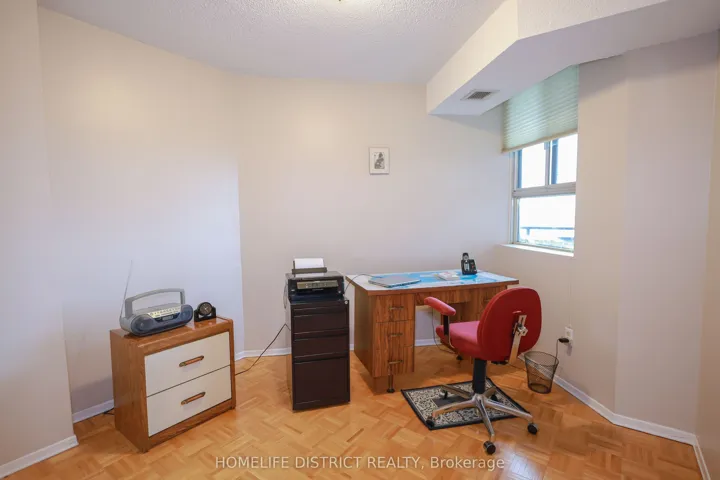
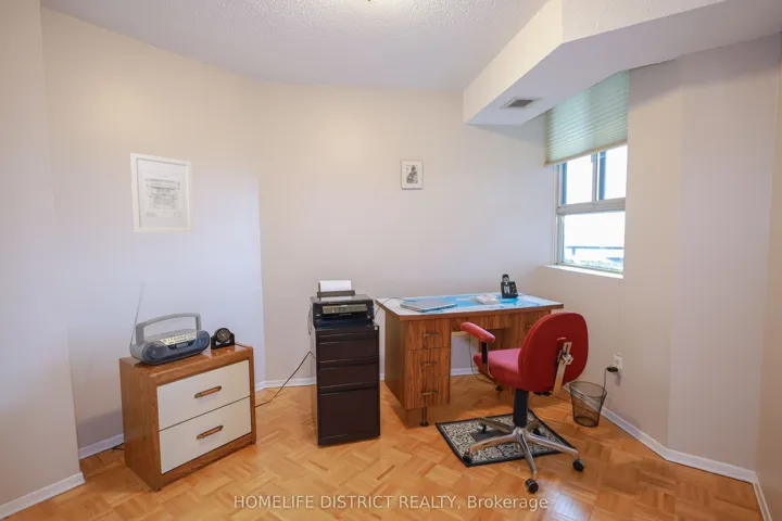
+ wall art (163, 194)
